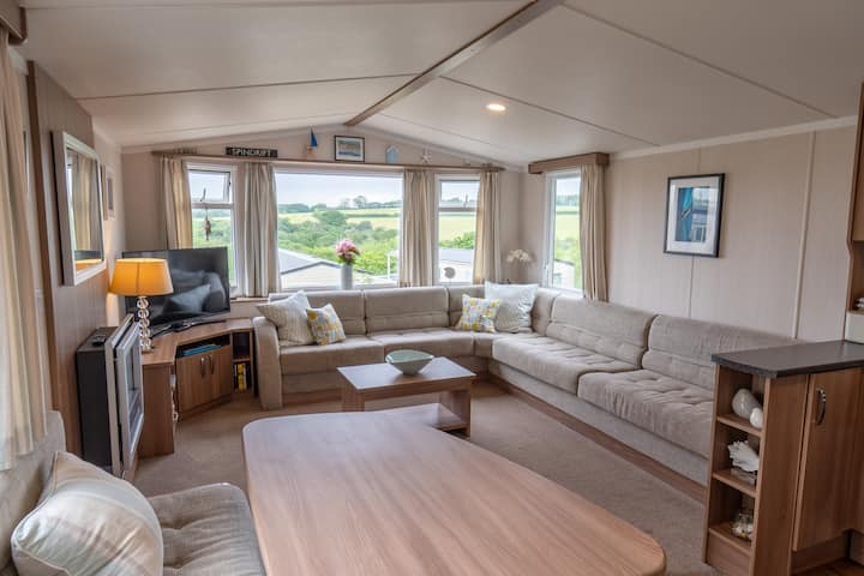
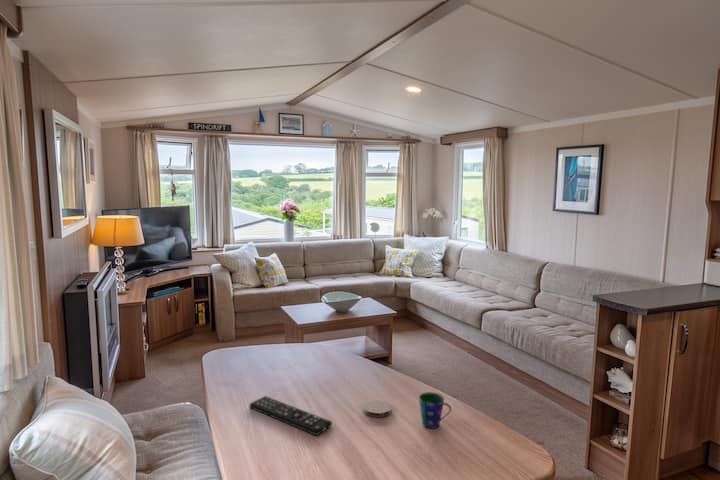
+ coaster (377, 408)
+ remote control (289, 413)
+ cup (434, 412)
